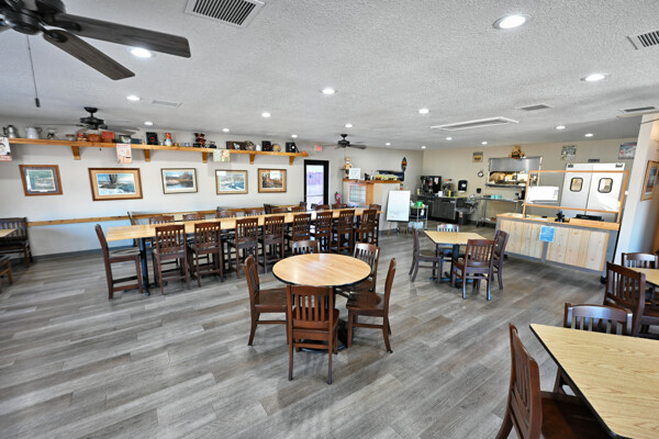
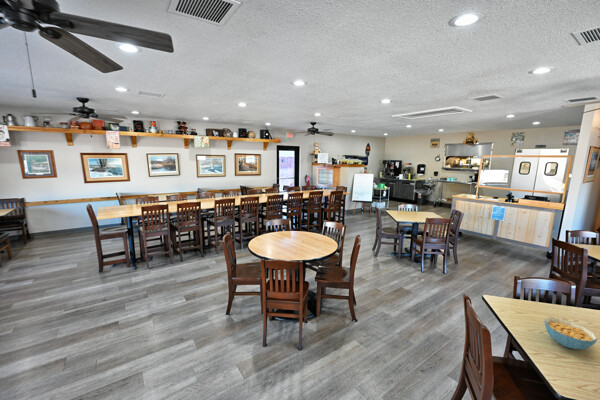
+ cereal bowl (567, 336)
